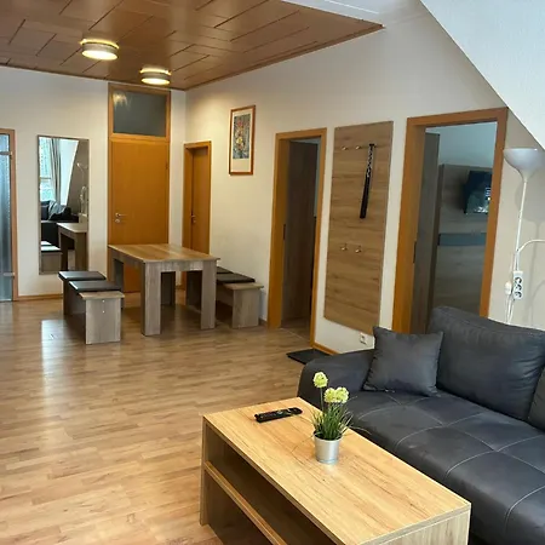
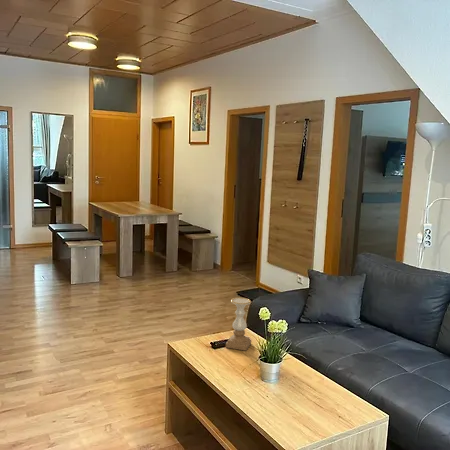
+ candle holder (239, 322)
